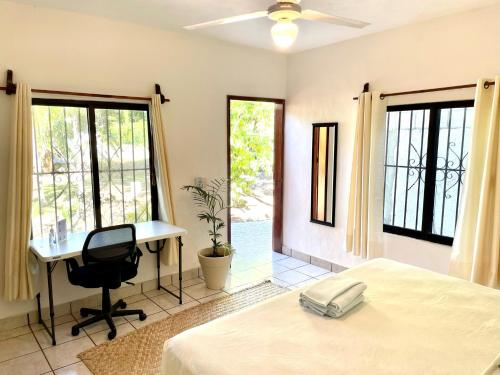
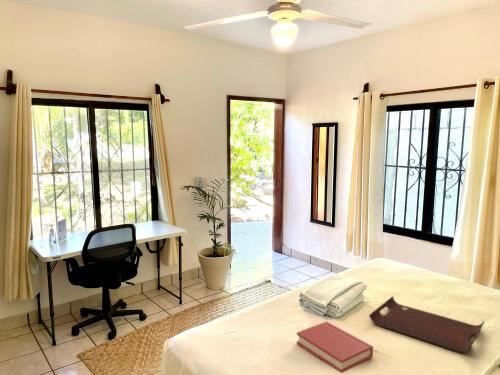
+ serving tray (425, 321)
+ hardback book (333, 344)
